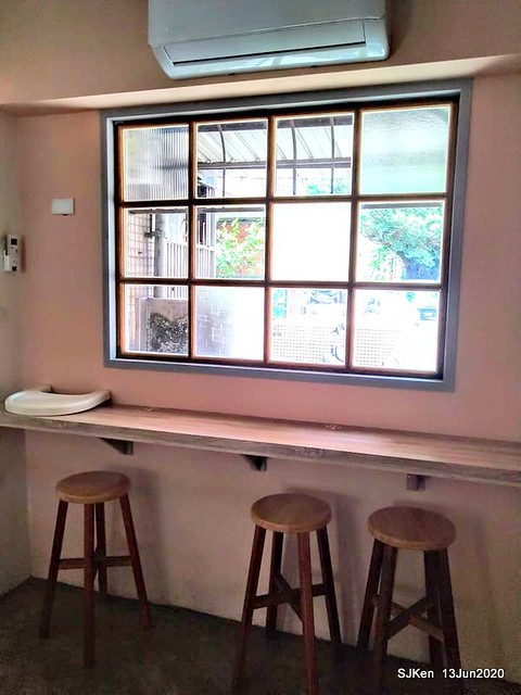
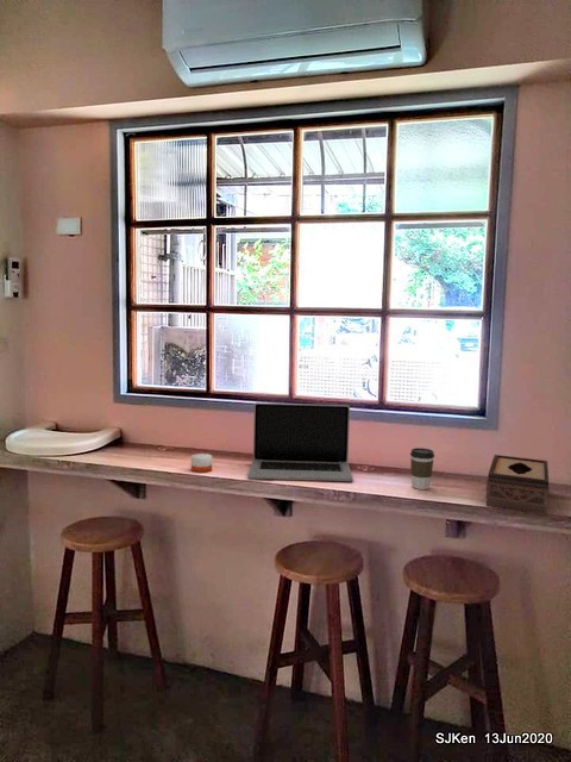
+ laptop (301, 441)
+ candle (201, 455)
+ tissue box (517, 482)
+ coffee cup (421, 468)
